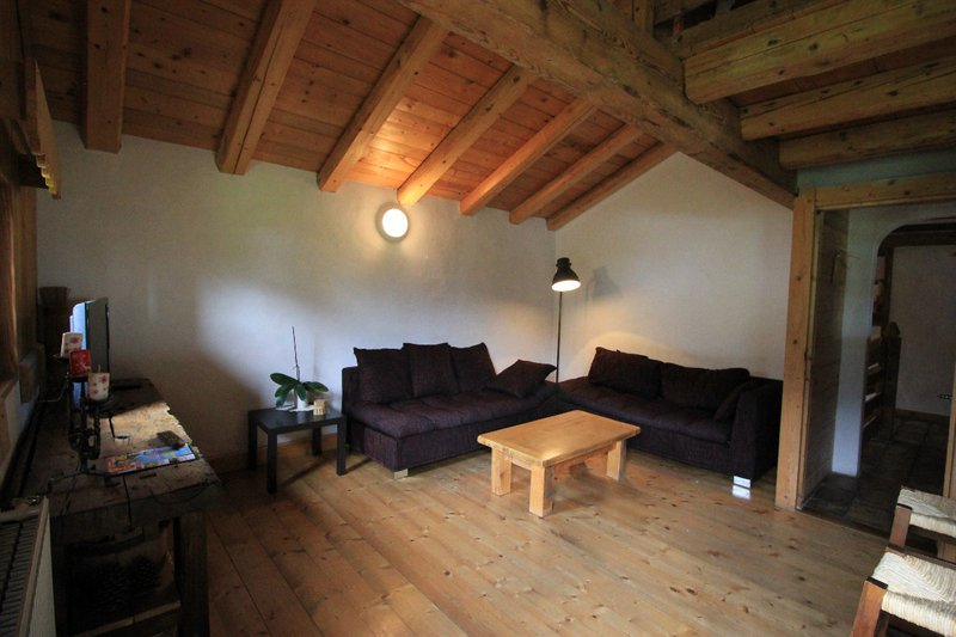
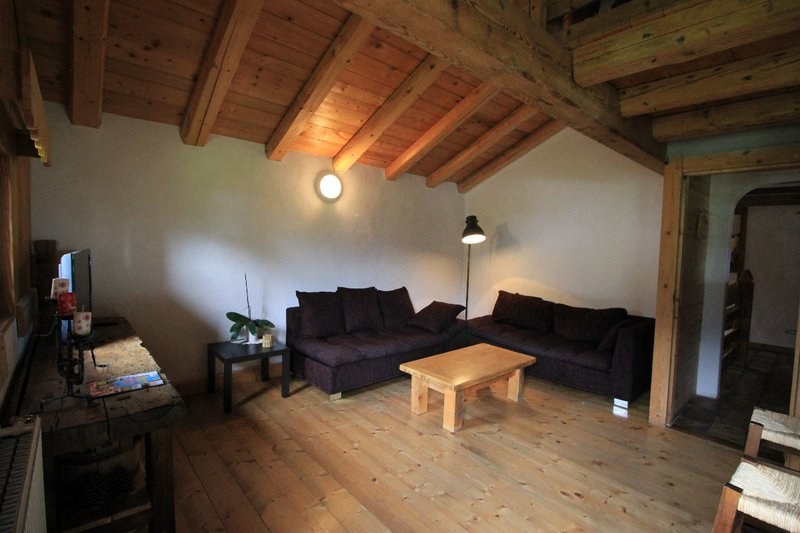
- remote control (170, 439)
